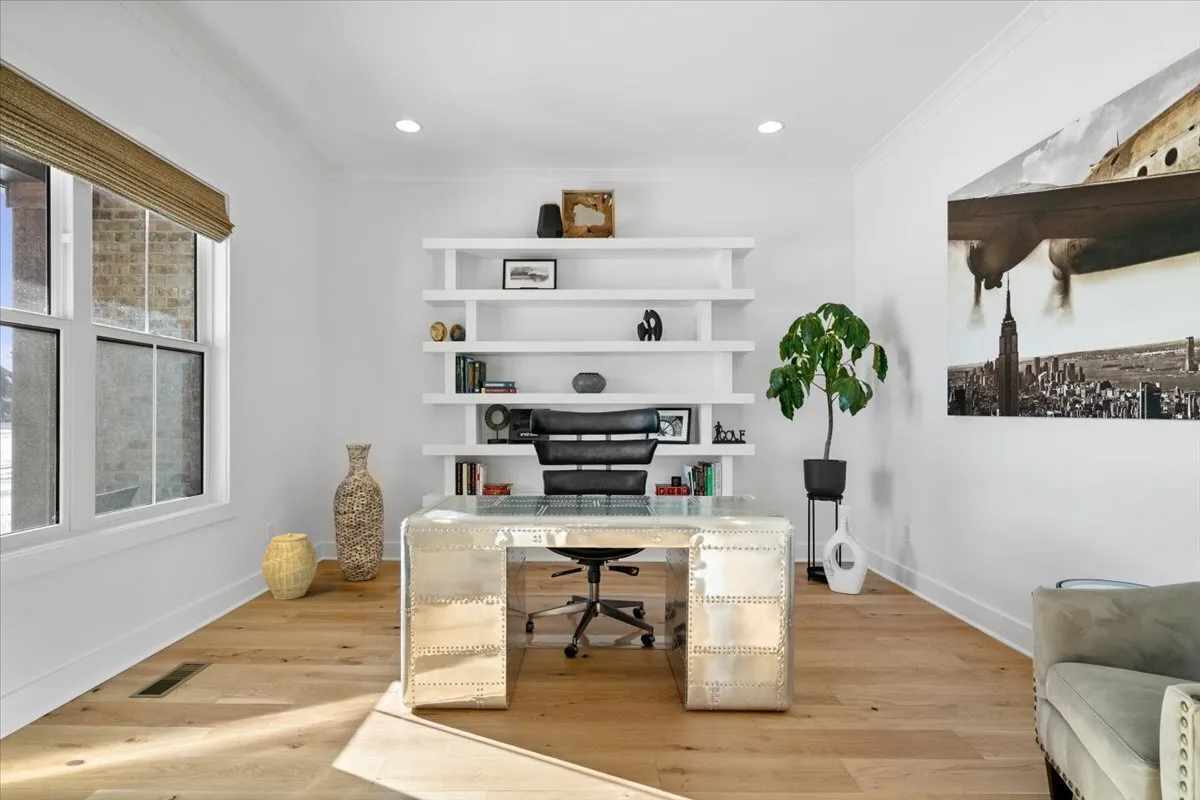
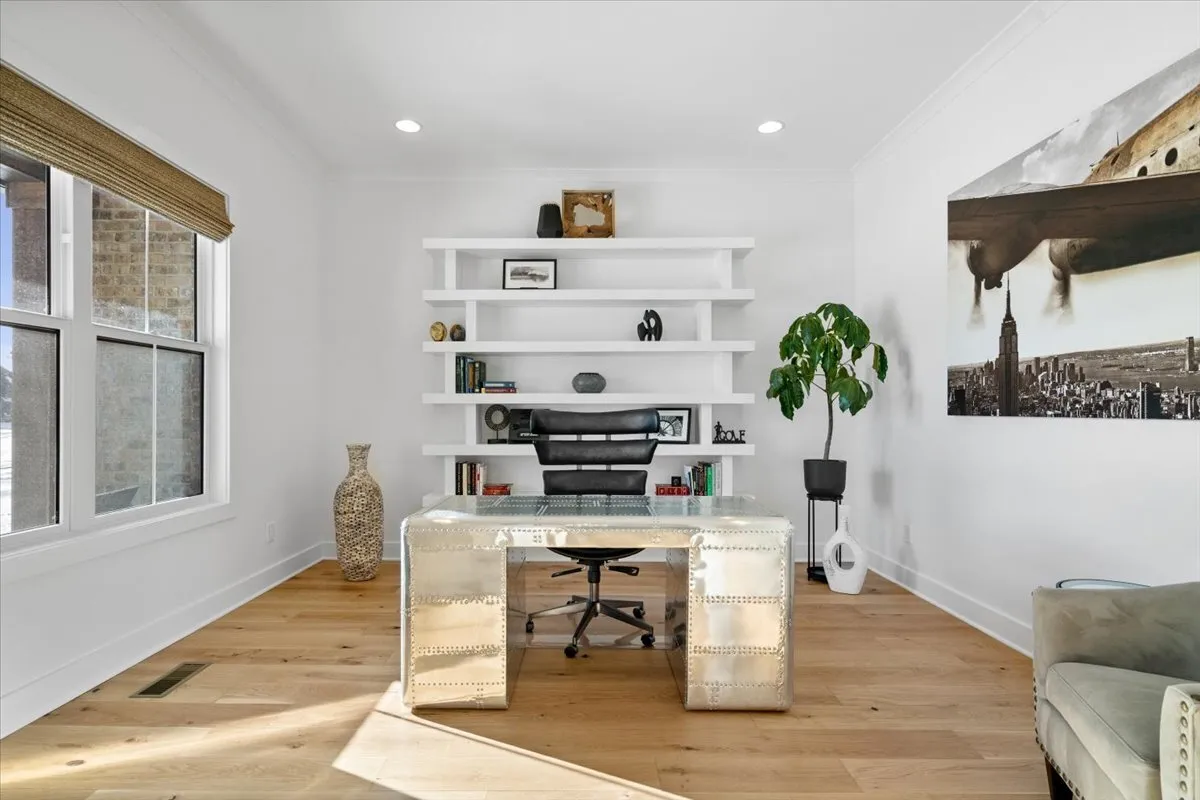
- woven basket (289, 564)
